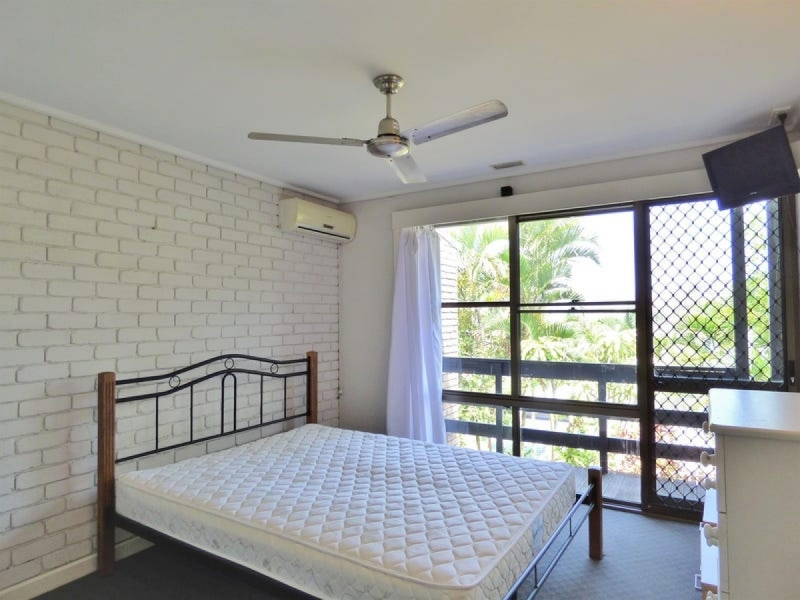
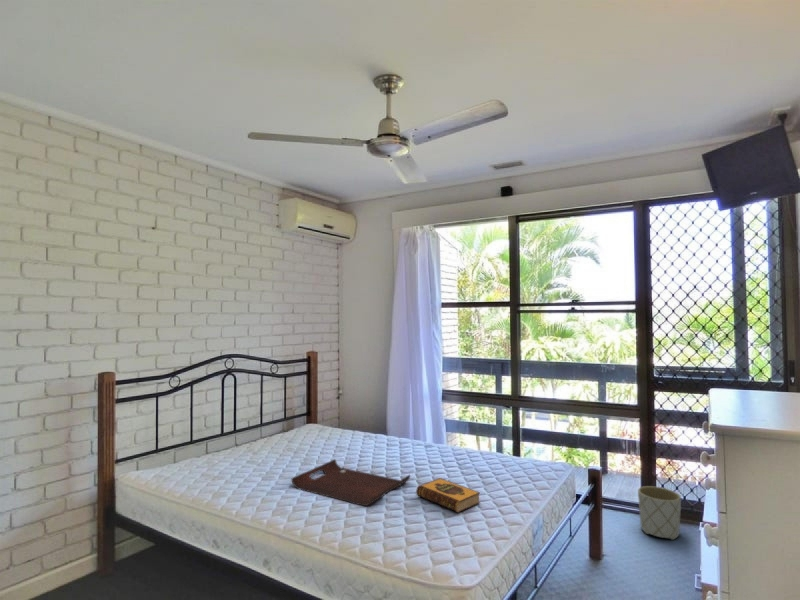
+ hardback book (447, 494)
+ serving tray (351, 481)
+ planter (659, 512)
